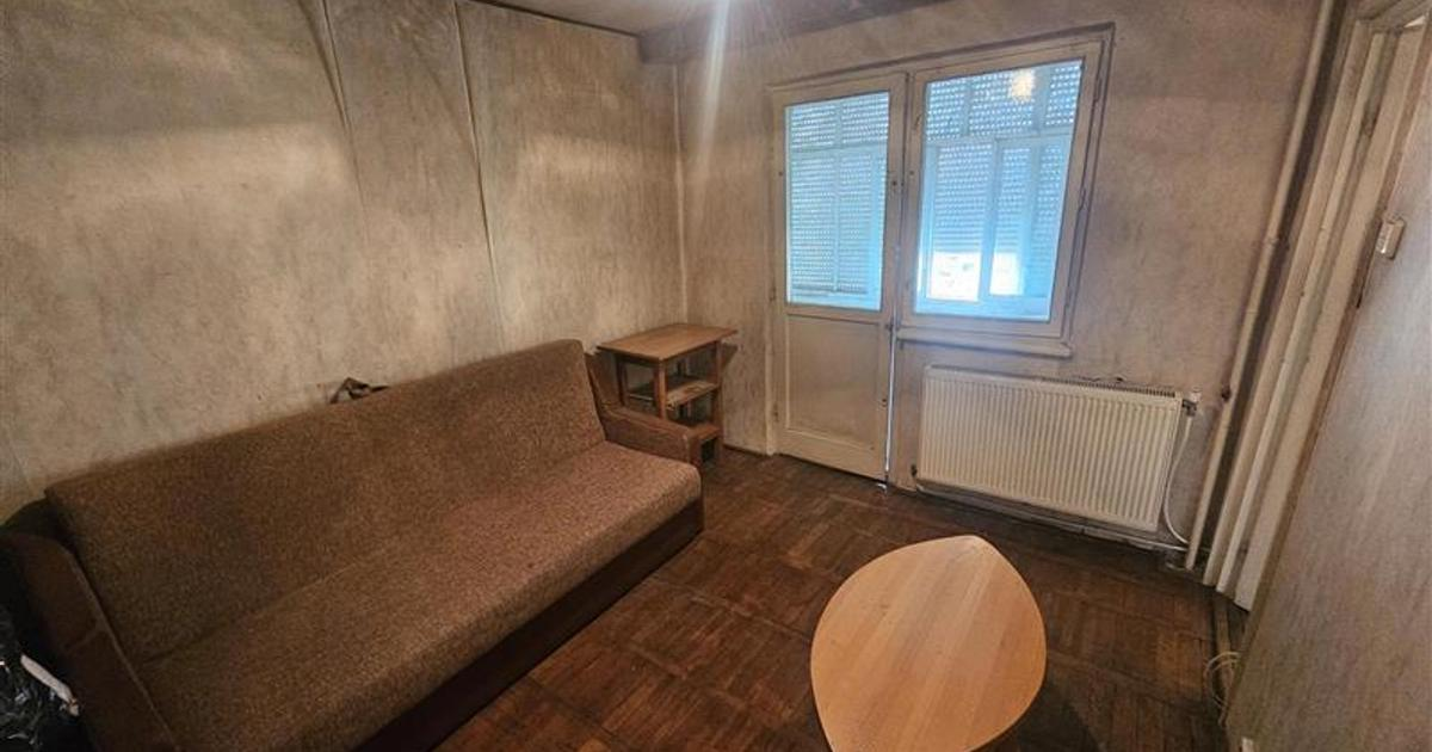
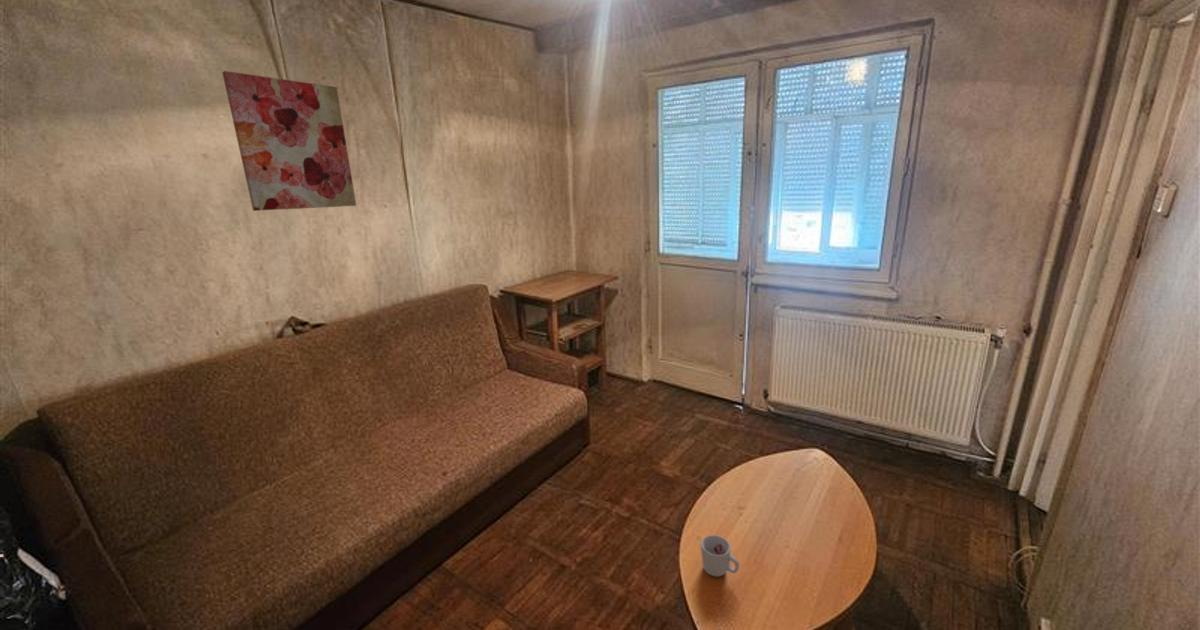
+ wall art (296, 146)
+ cup (720, 559)
